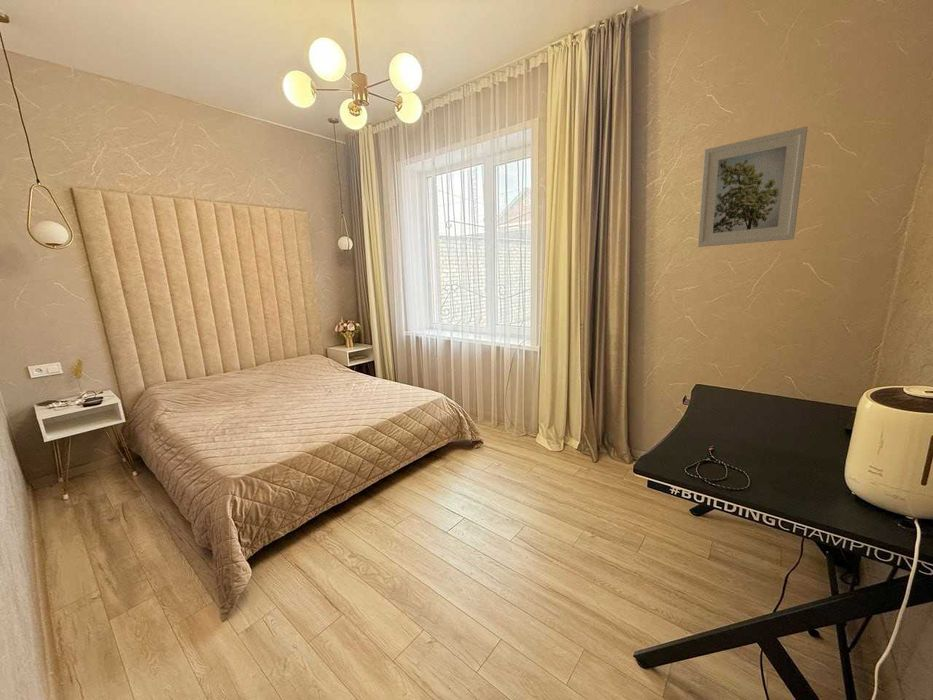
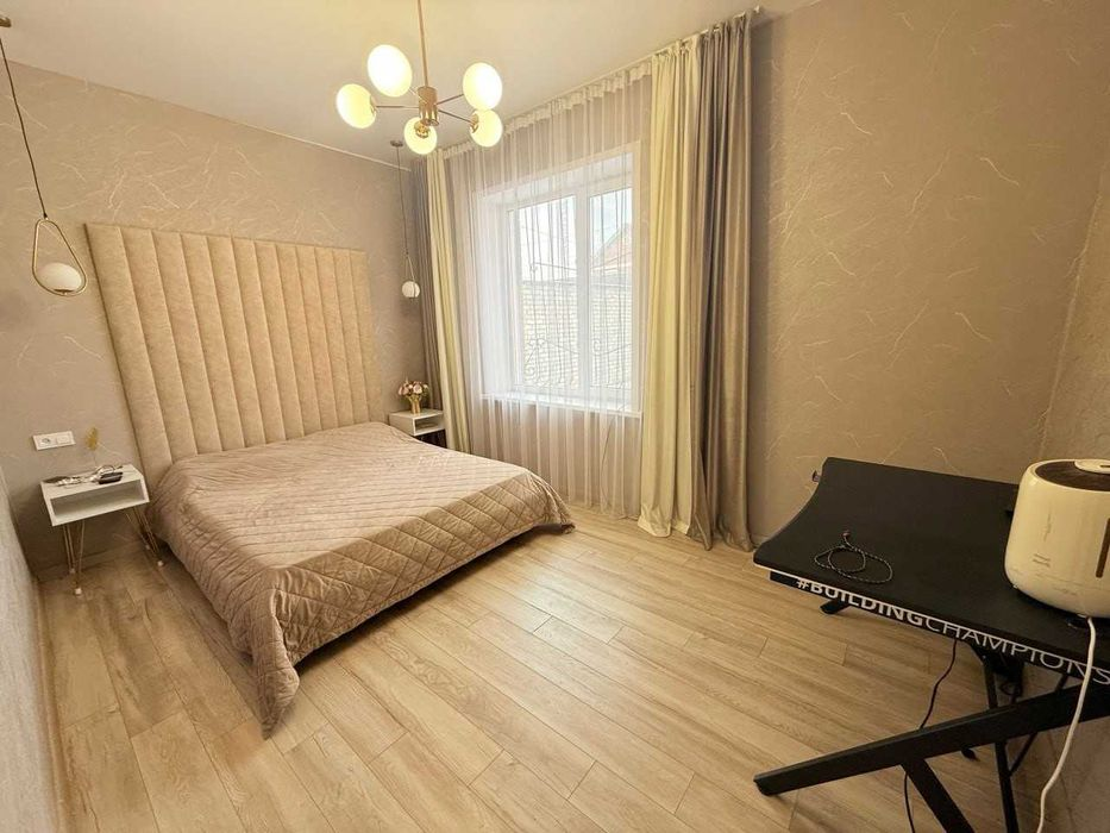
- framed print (747, 192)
